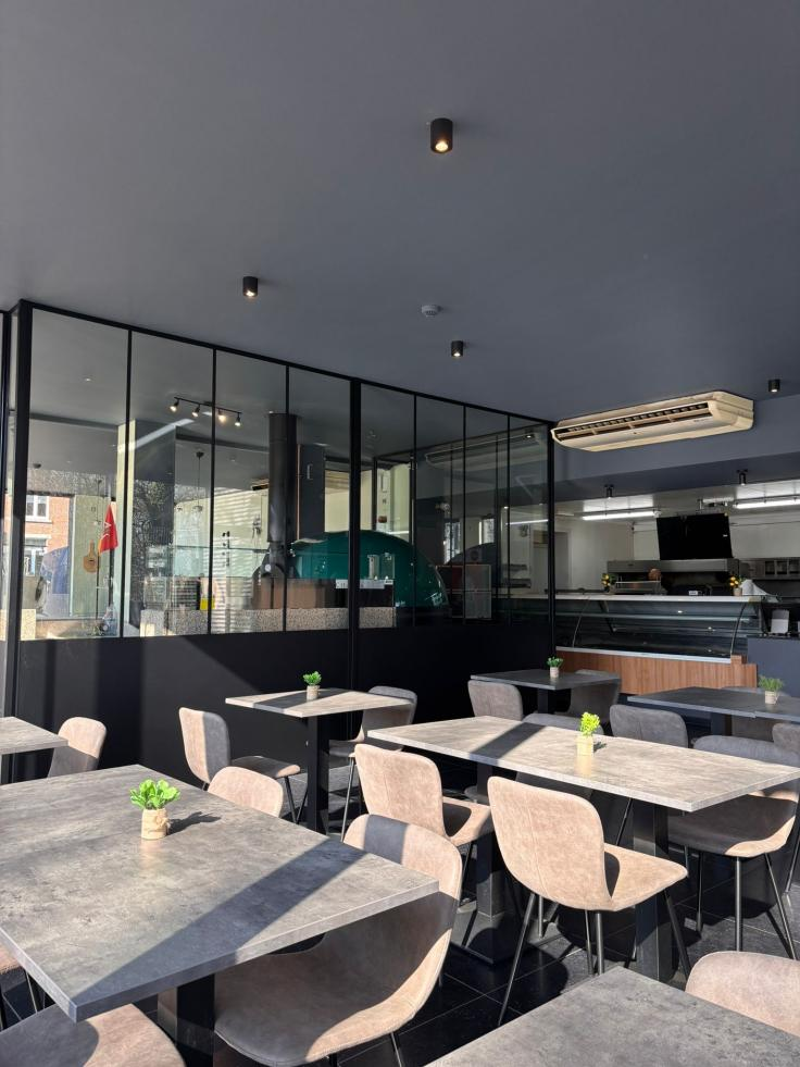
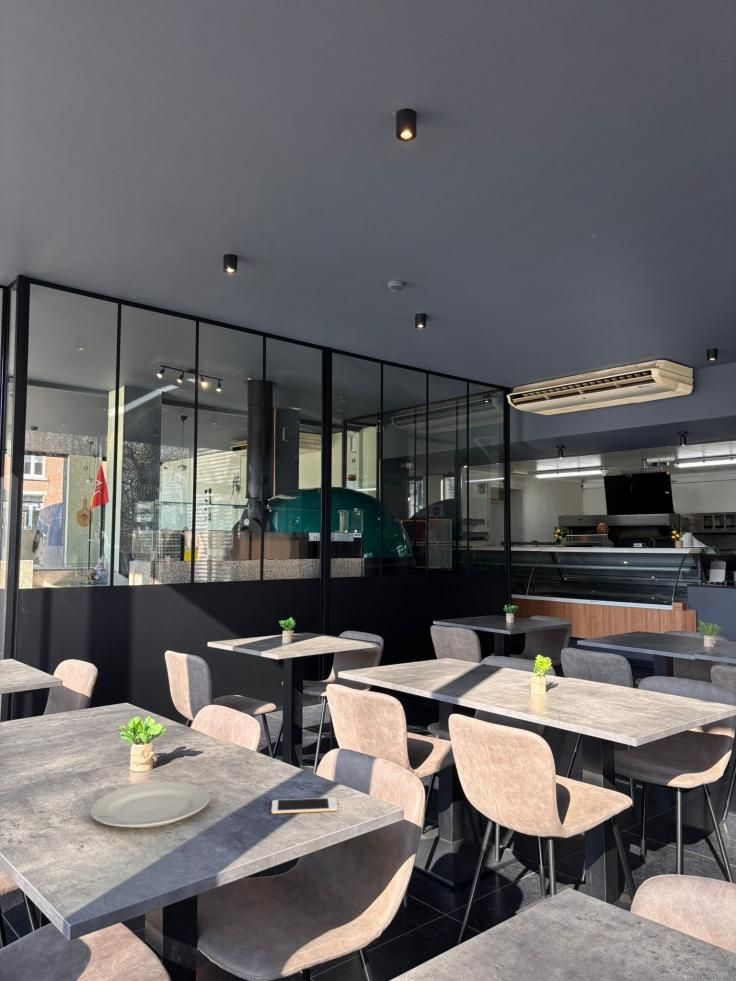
+ cell phone (304, 805)
+ chinaware (151, 807)
